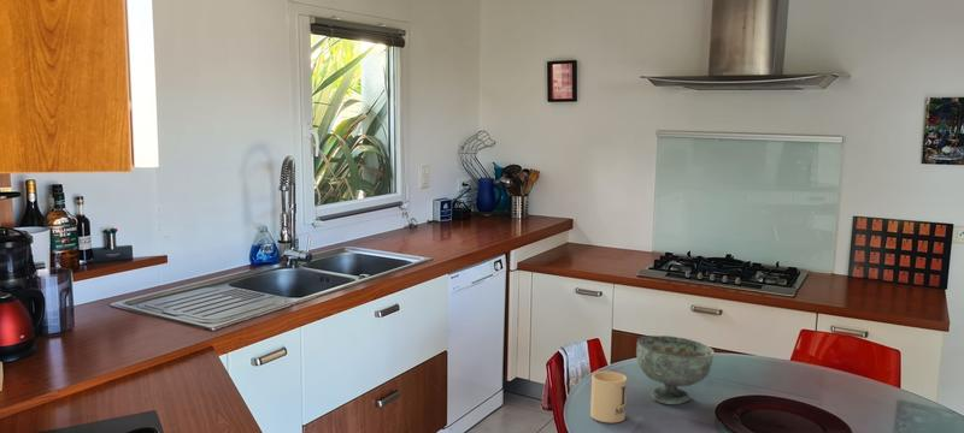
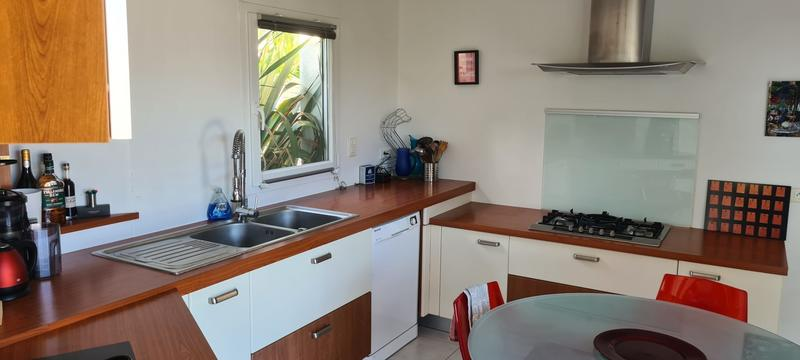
- mug (607, 393)
- bowl (672, 370)
